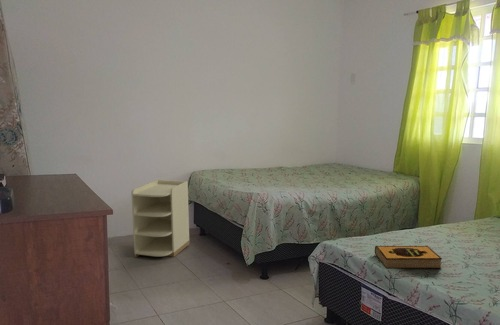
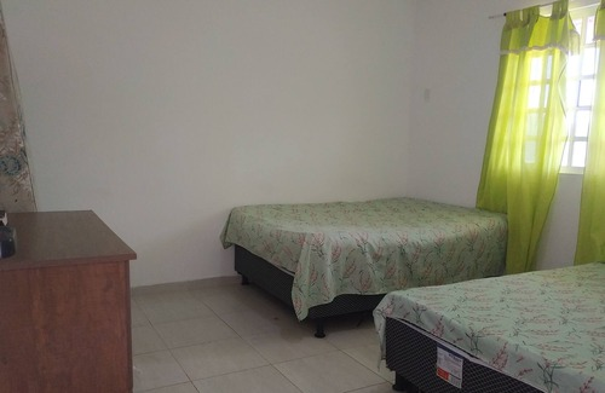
- nightstand (161, 218)
- hardback book (406, 255)
